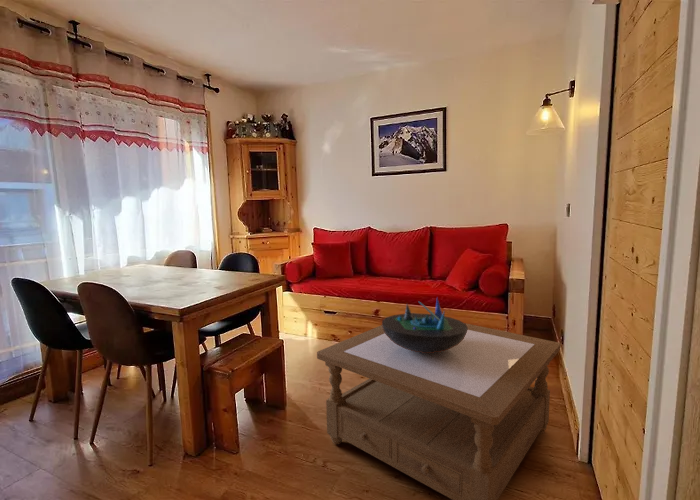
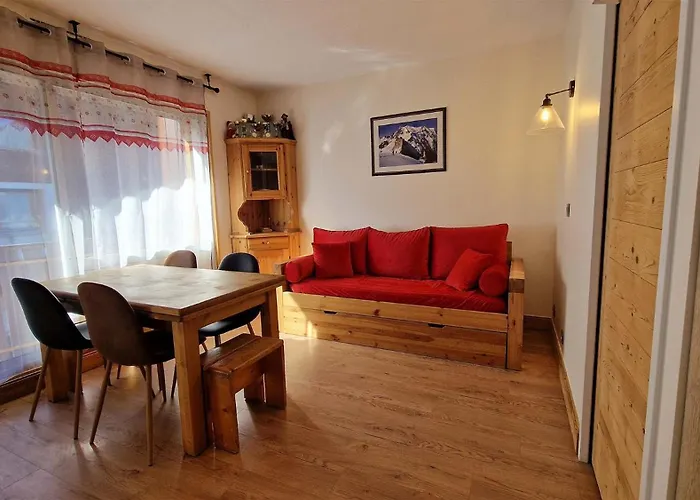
- decorative bowl (423, 324)
- coffee table (440, 392)
